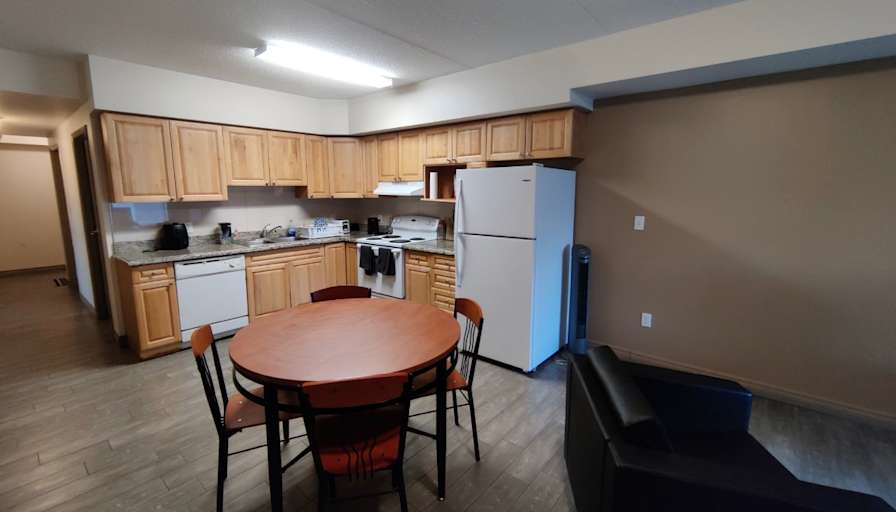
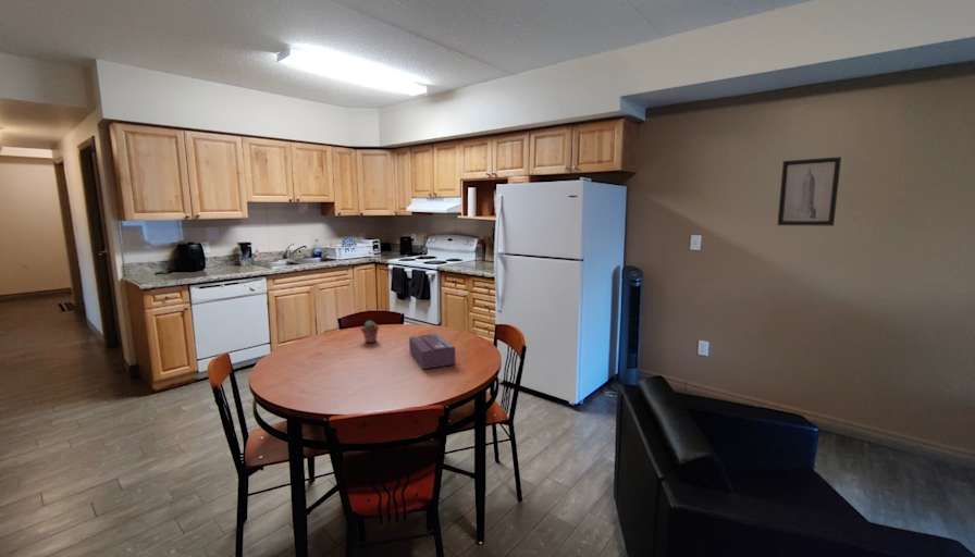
+ wall art (807, 193)
+ potted succulent (370, 331)
+ tissue box (431, 349)
